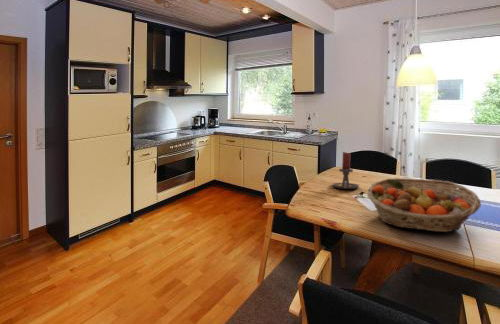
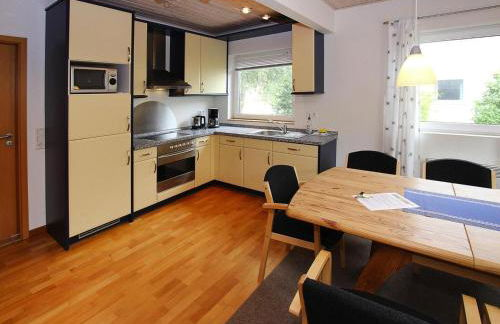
- fruit basket (419, 202)
- candle holder (346, 170)
